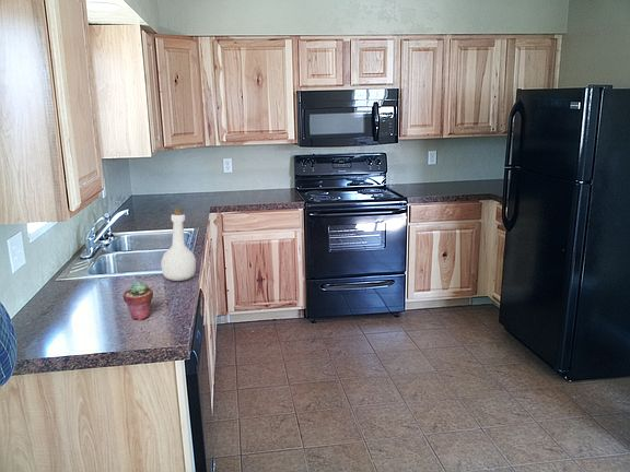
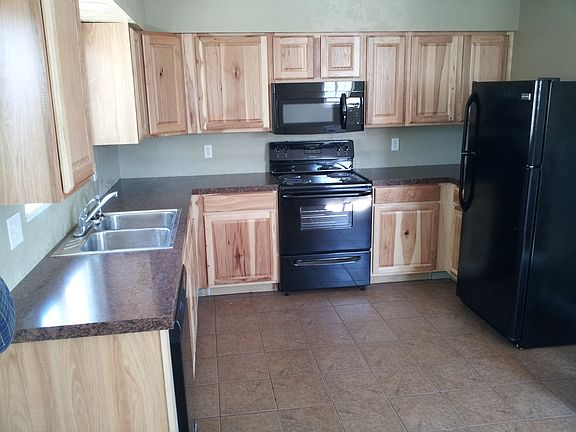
- potted succulent (138, 298)
- bottle (177, 245)
